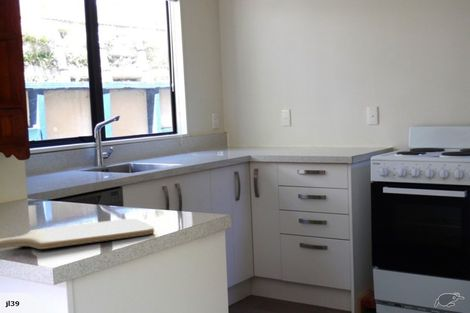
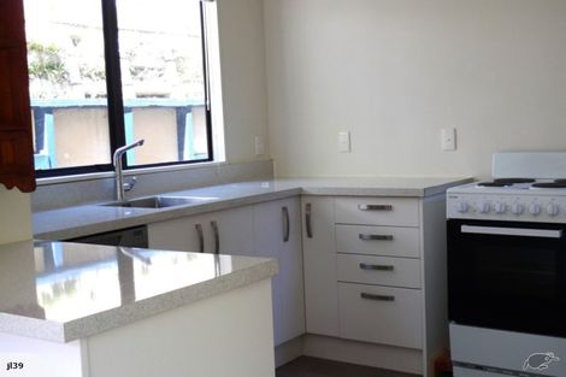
- chopping board (67, 235)
